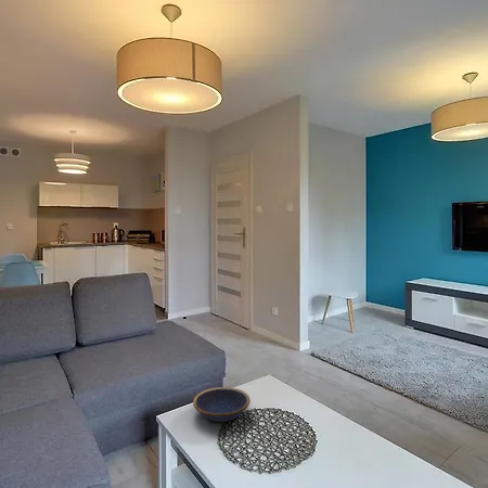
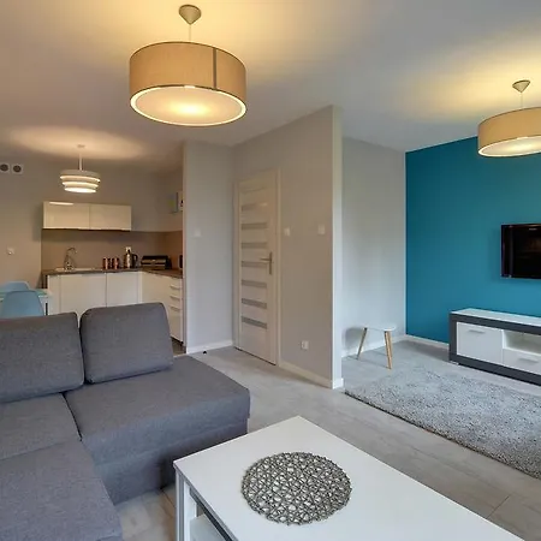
- bowl (221, 407)
